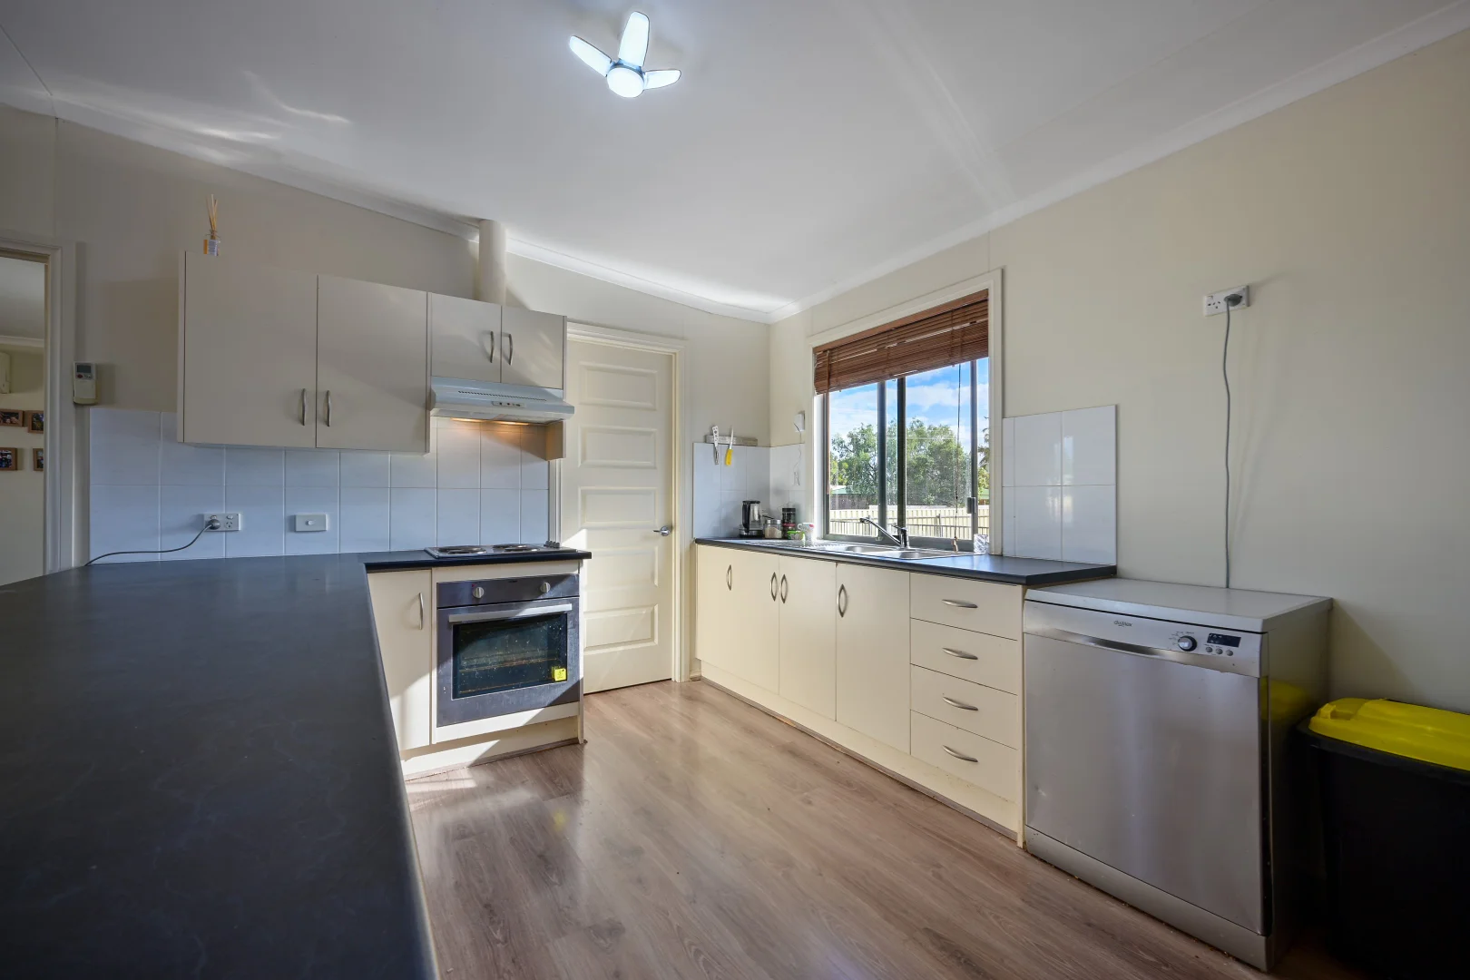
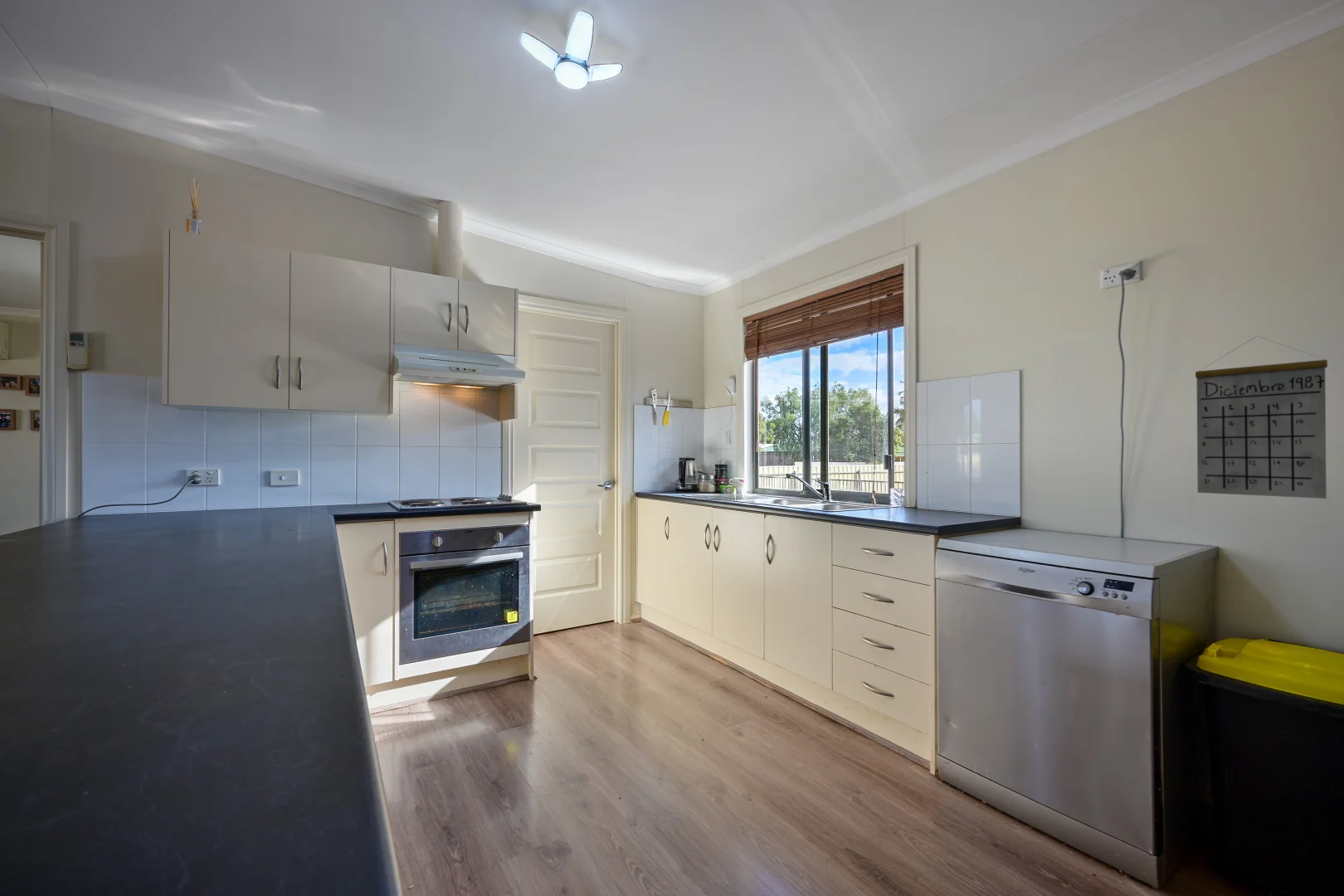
+ calendar (1257, 415)
